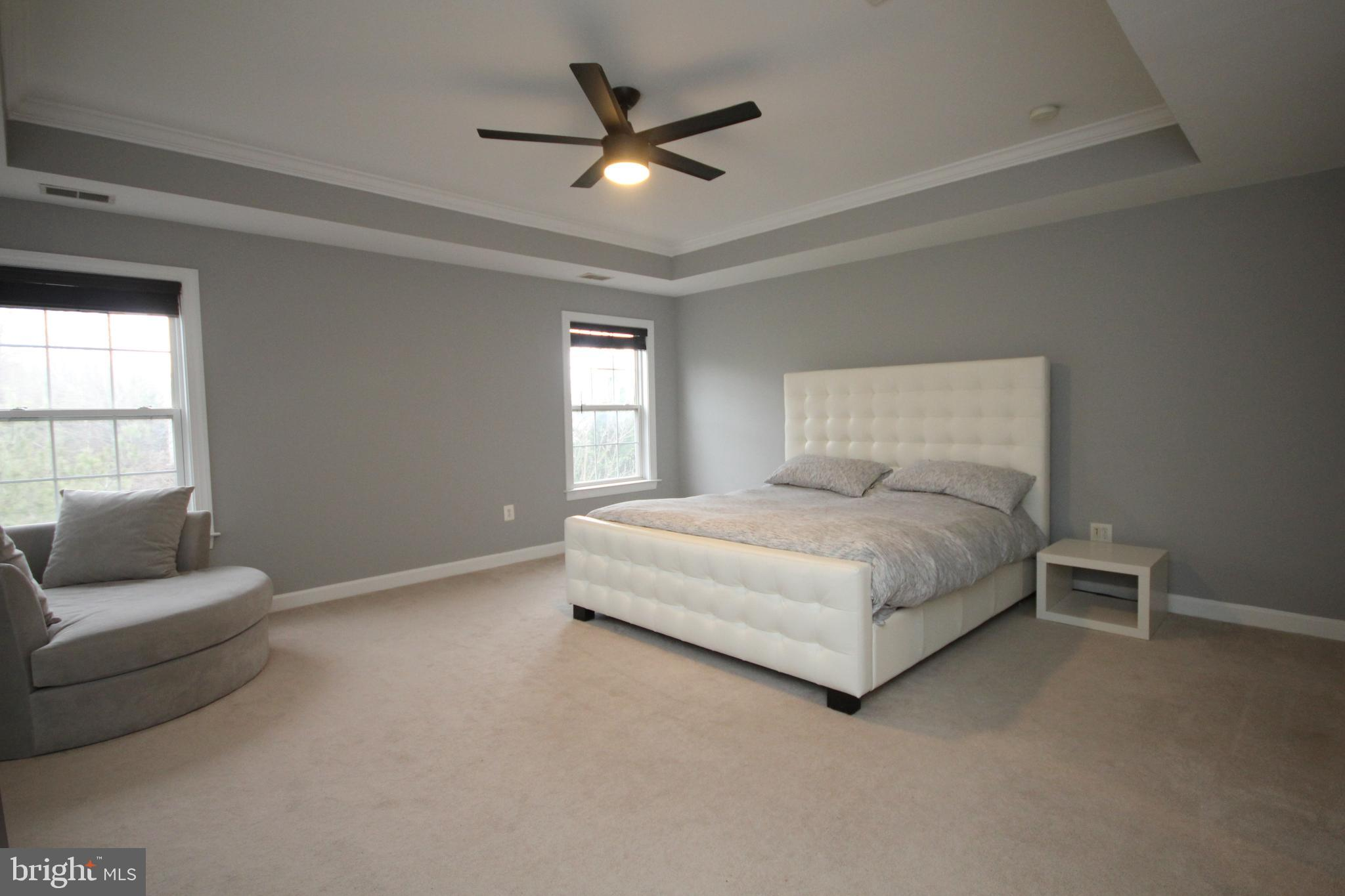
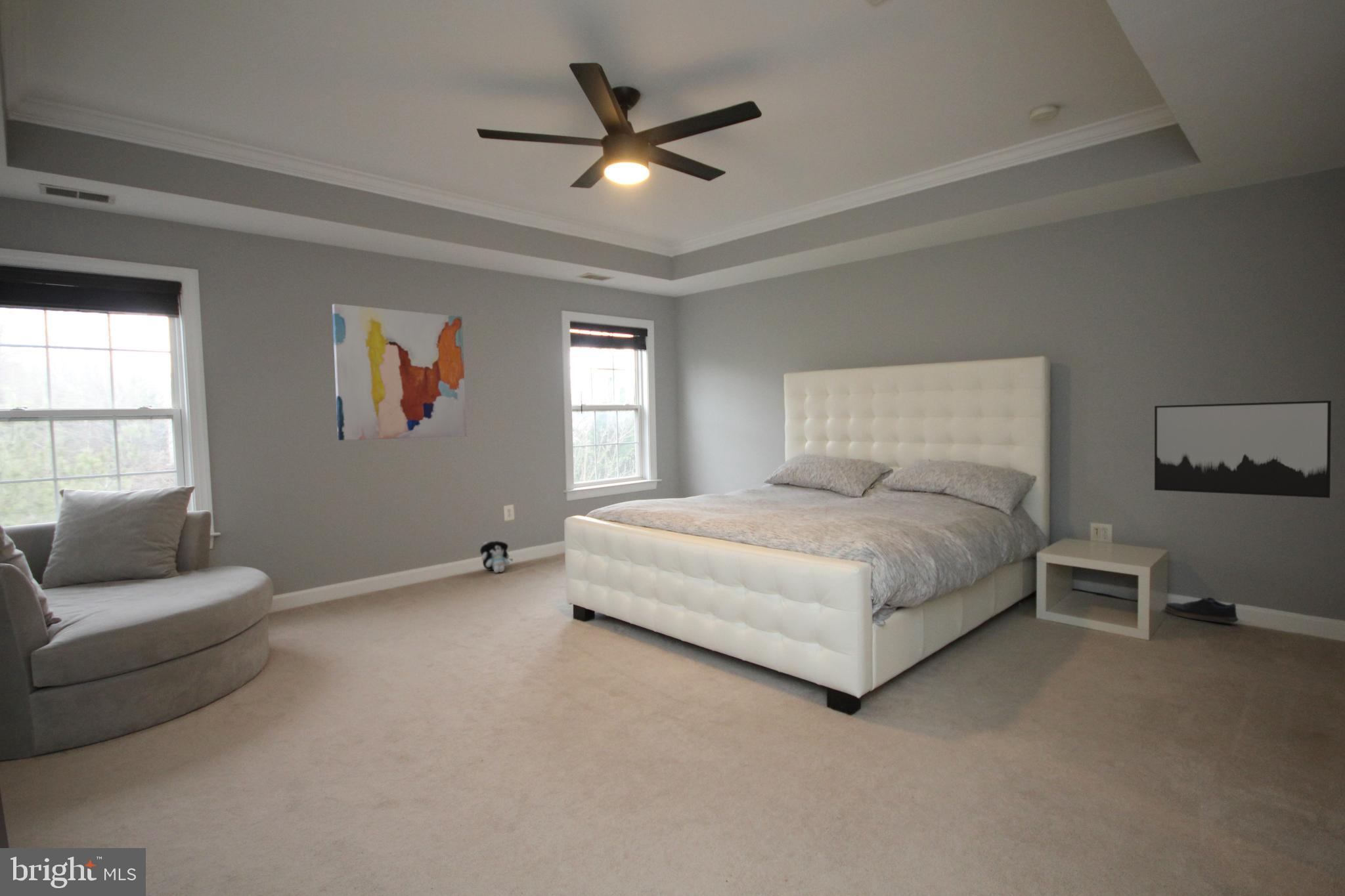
+ shoe (1199, 607)
+ plush toy (496, 555)
+ wall art (403, 374)
+ wall art (1236, 448)
